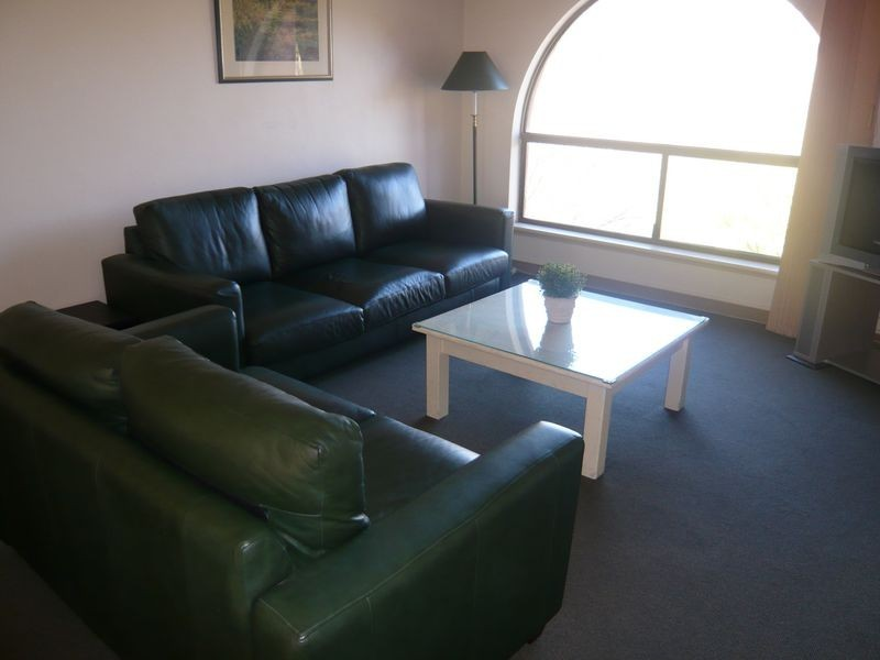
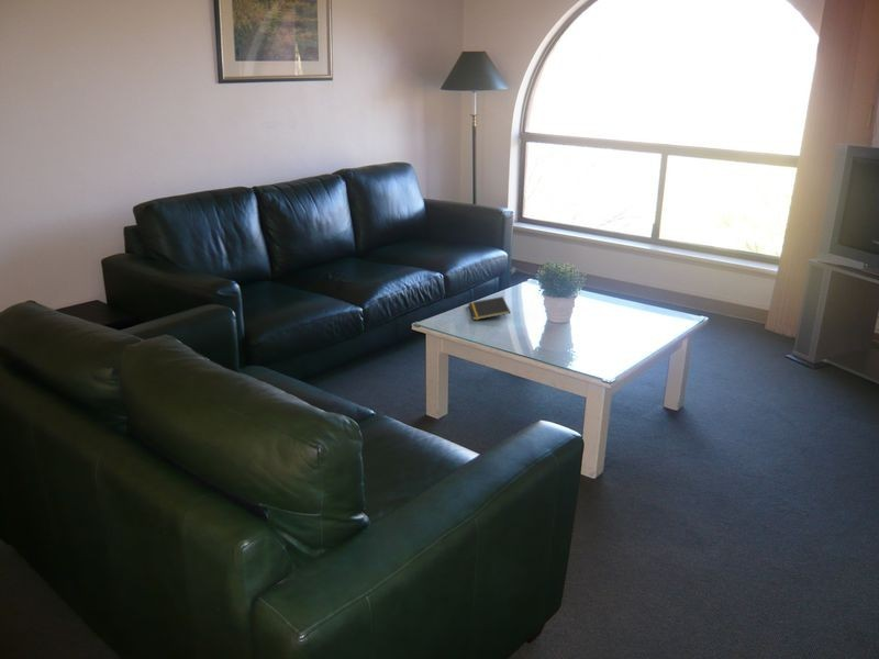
+ notepad (488, 308)
